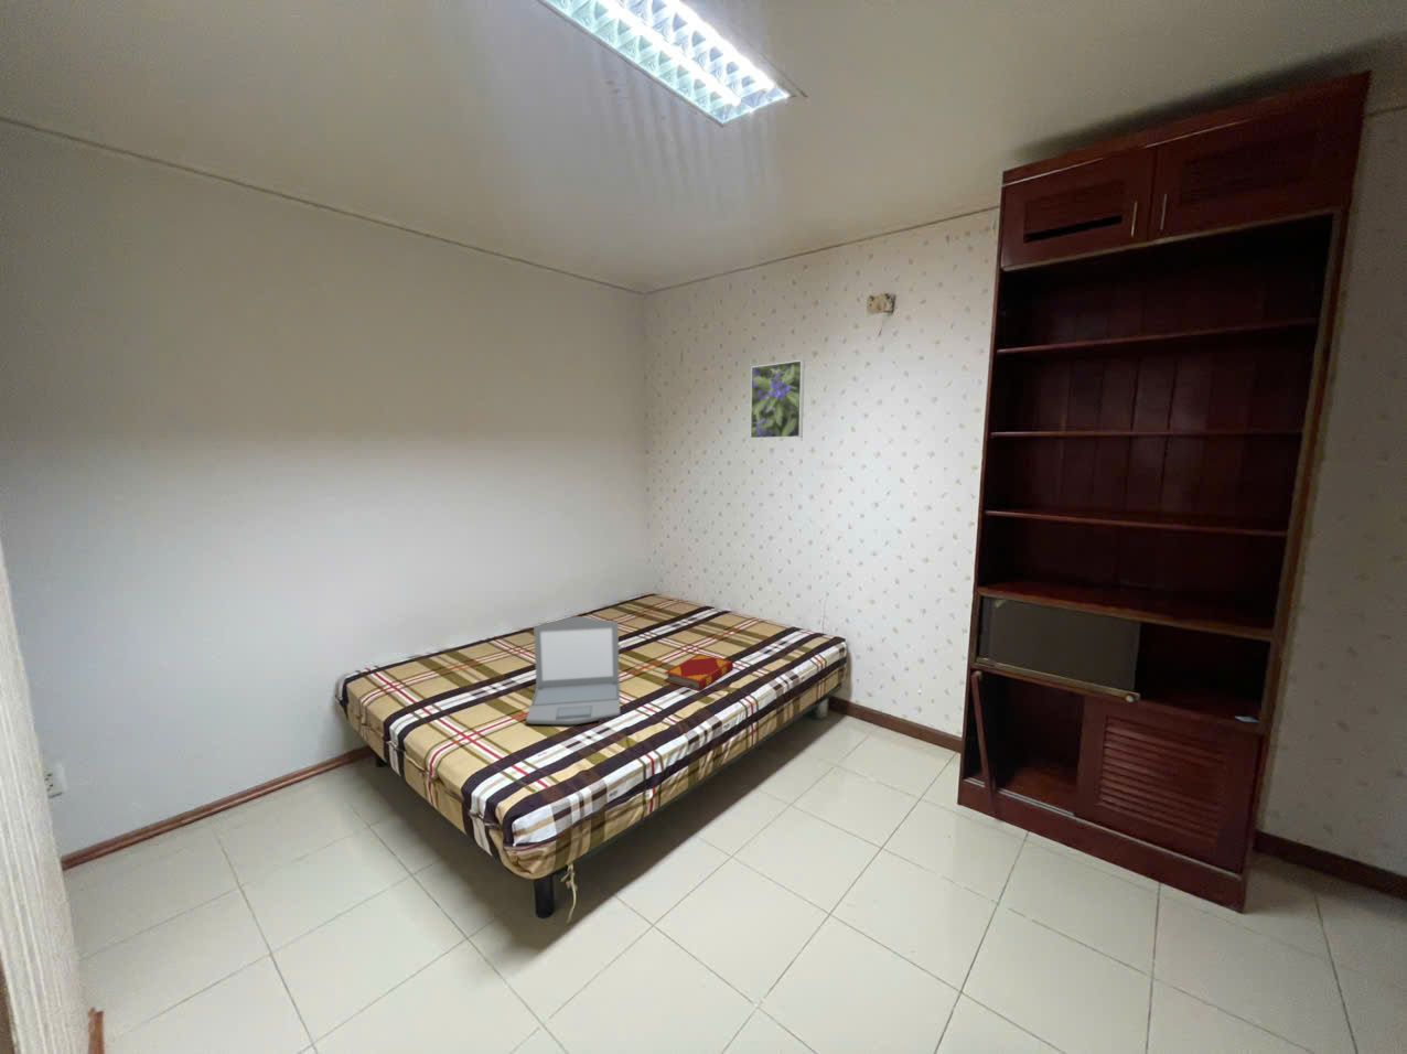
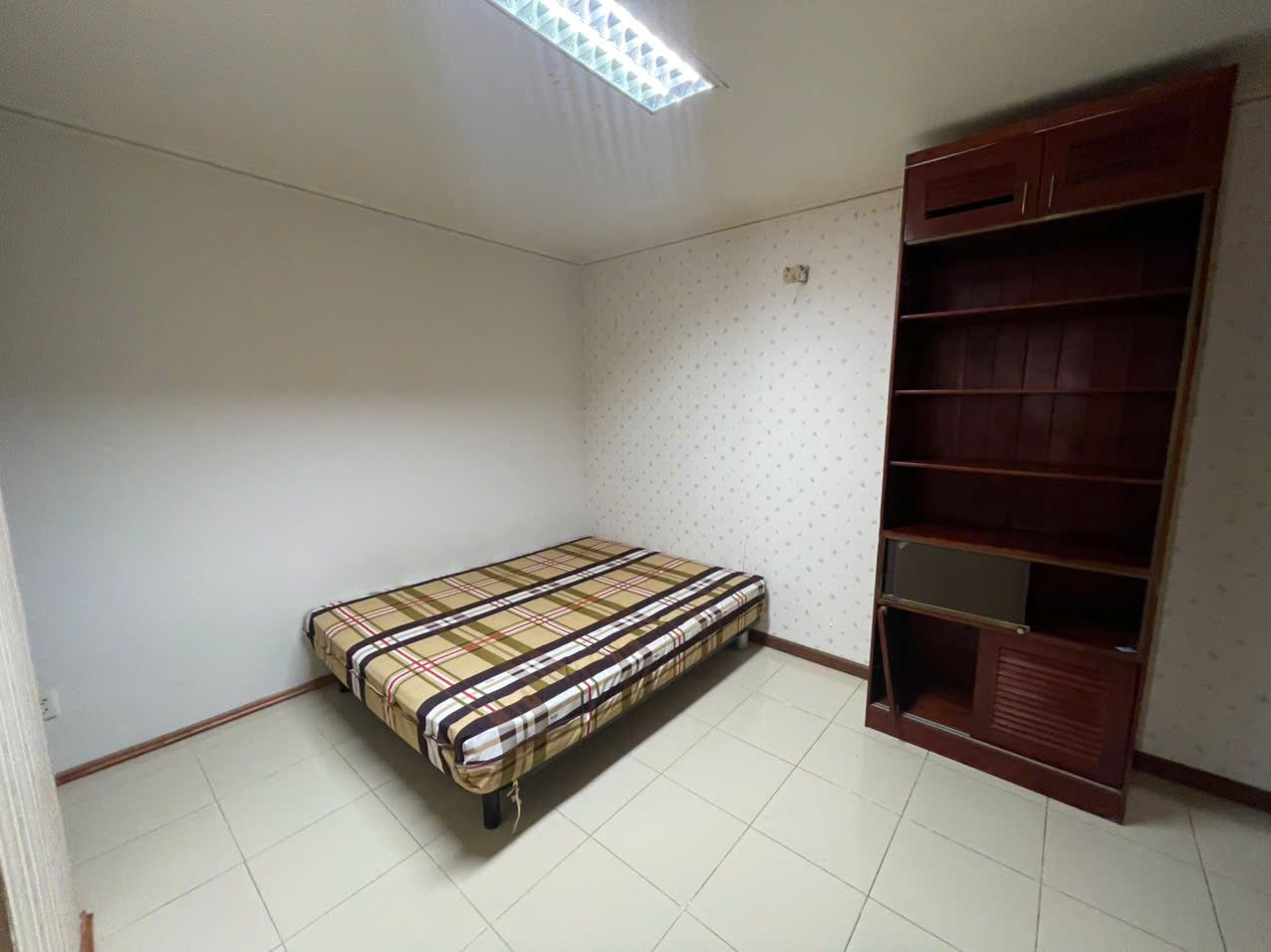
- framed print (776, 400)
- laptop (575, 666)
- hardback book (700, 670)
